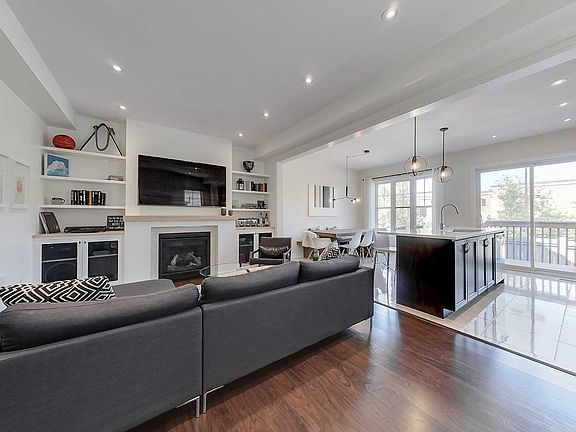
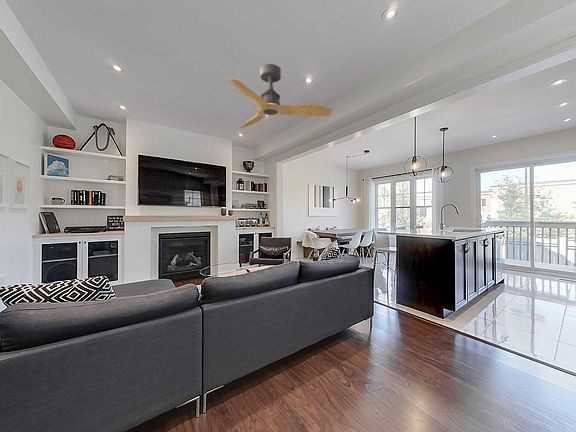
+ ceiling fan (278, 94)
